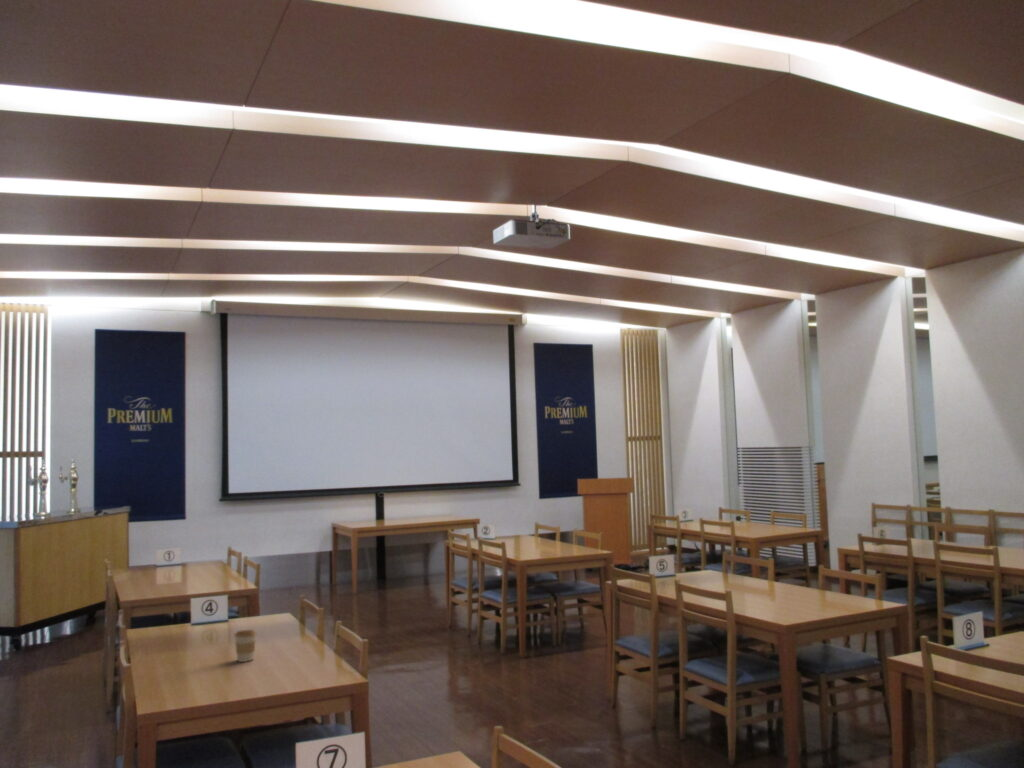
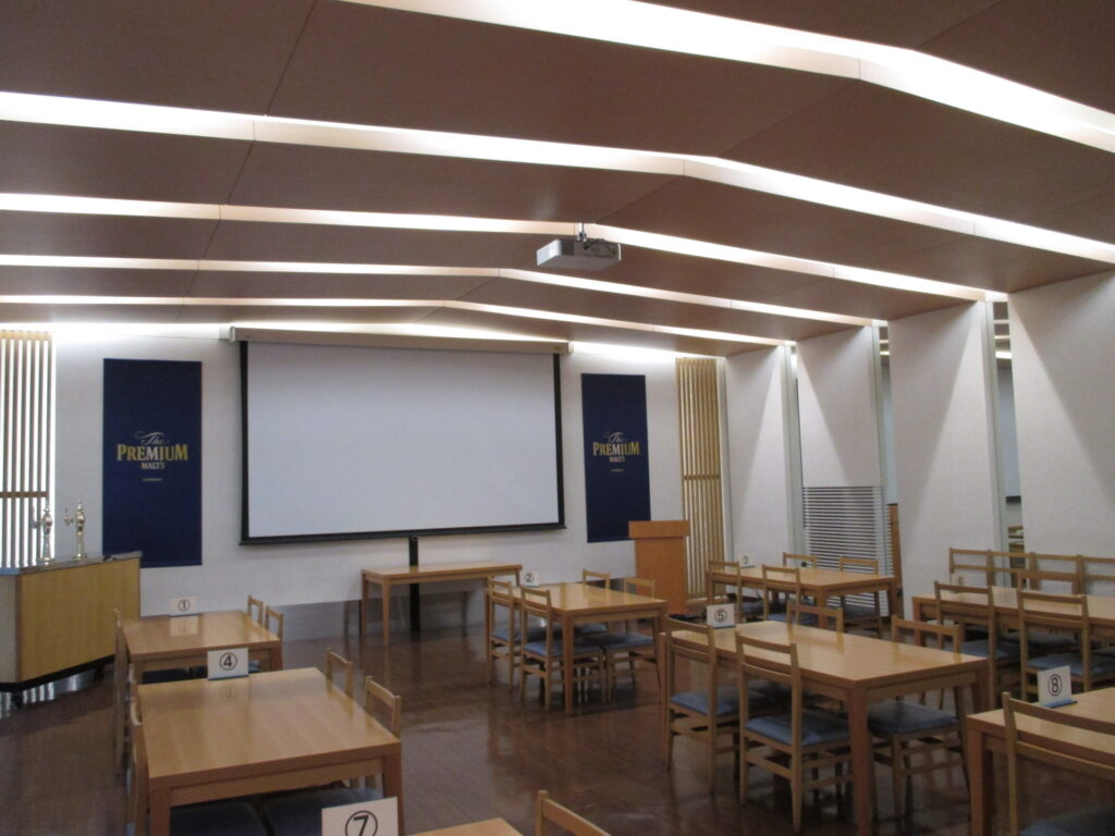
- coffee cup (245, 644)
